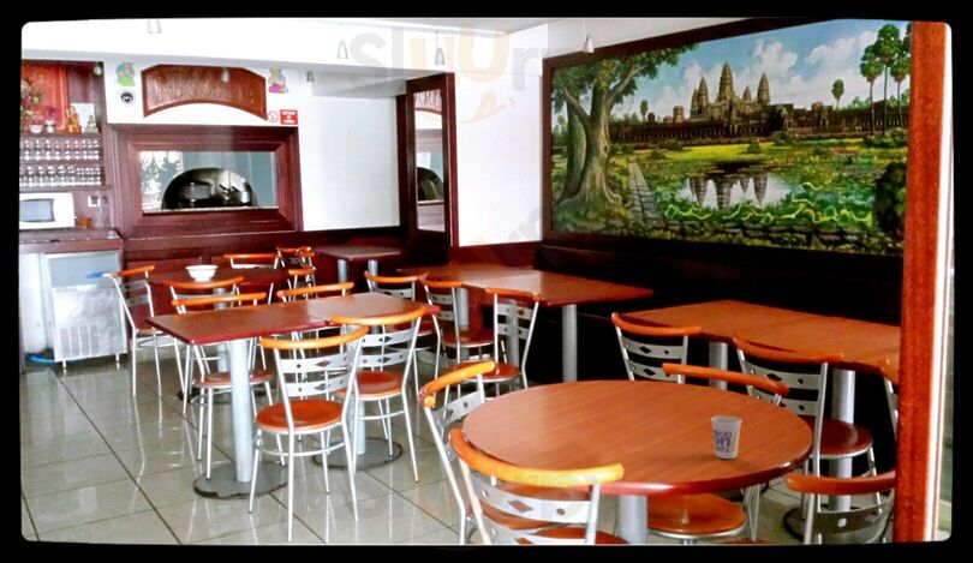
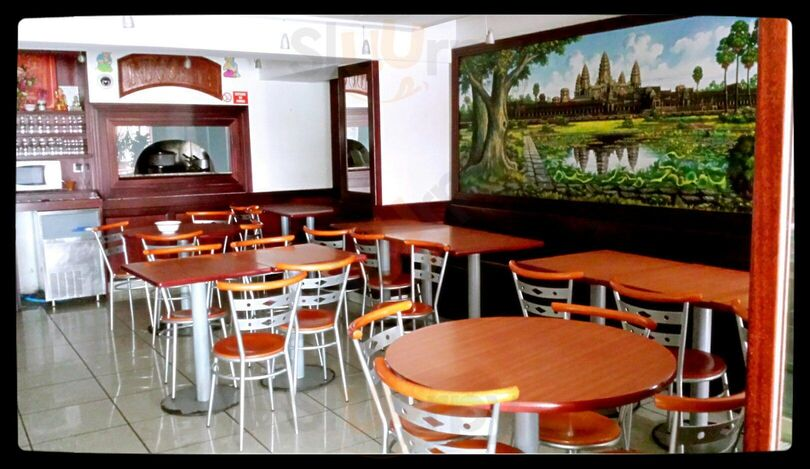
- cup (726, 437)
